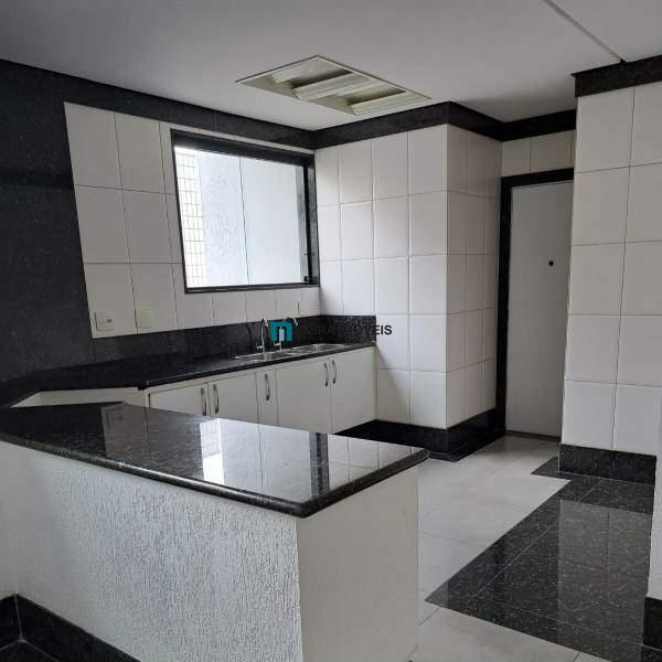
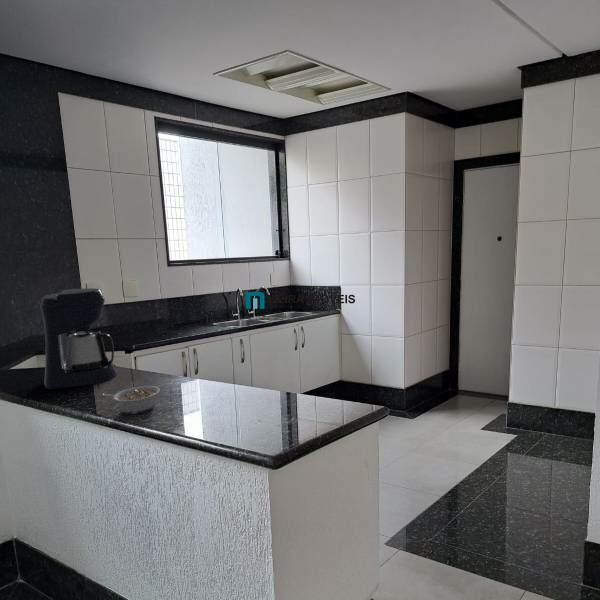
+ legume (135, 399)
+ coffee maker (75, 335)
